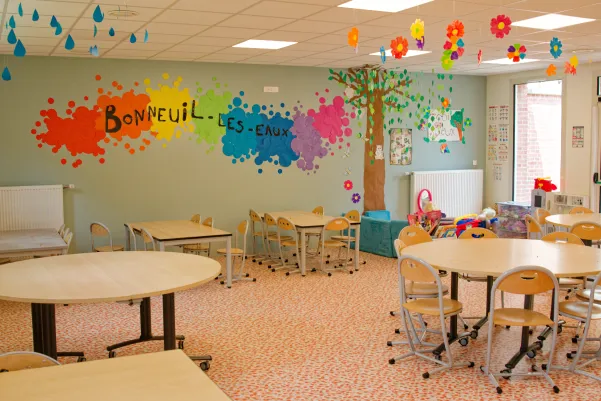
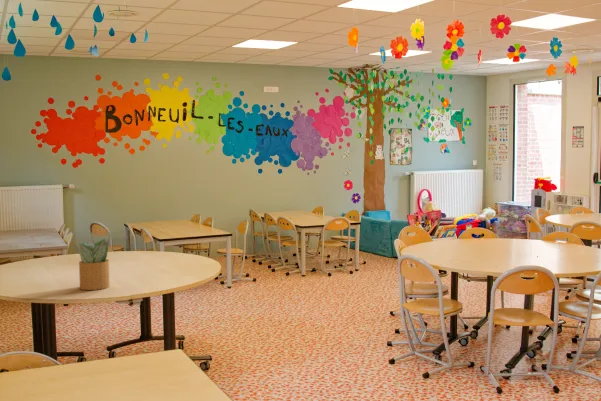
+ potted plant (91, 264)
